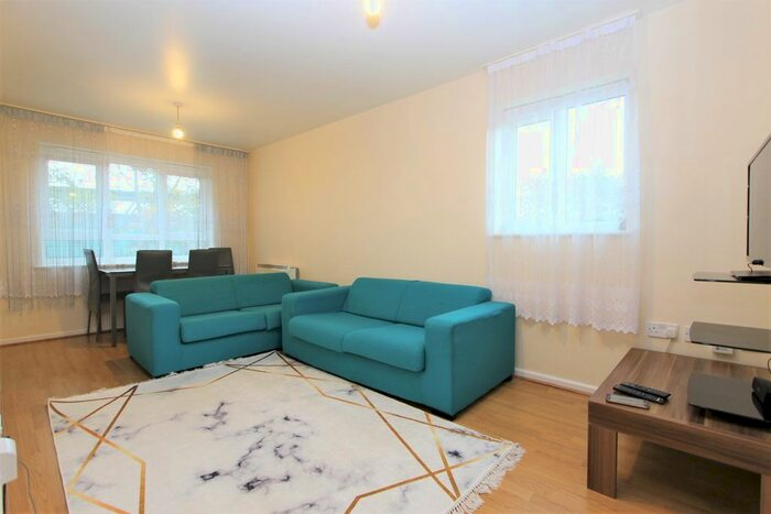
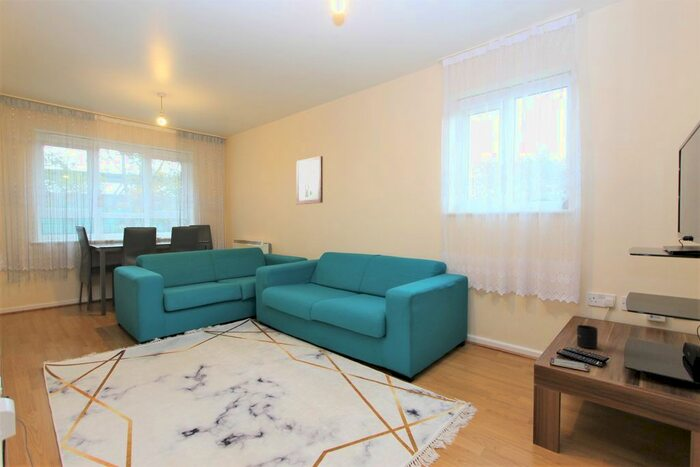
+ mug (587, 335)
+ wall art (309, 181)
